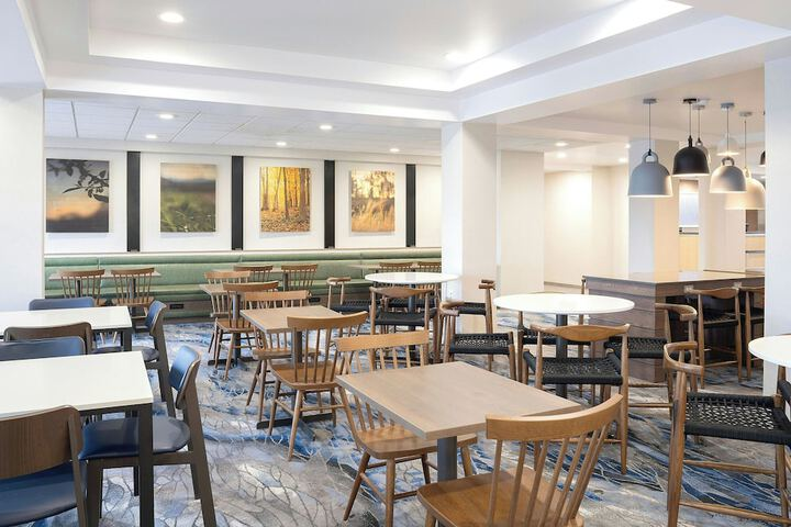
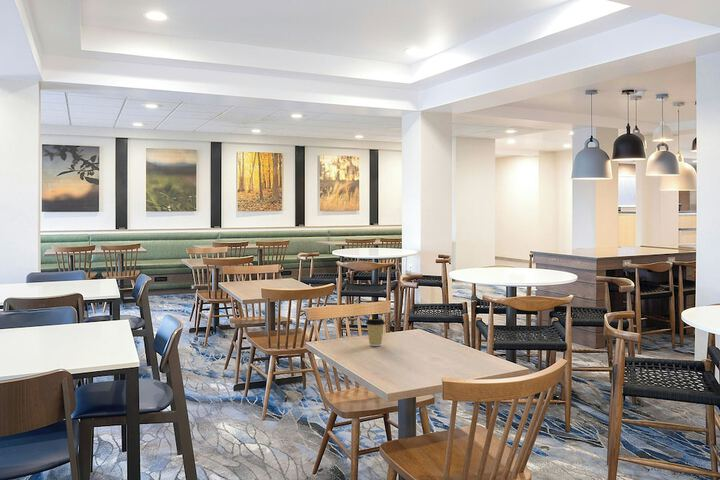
+ coffee cup (375, 332)
